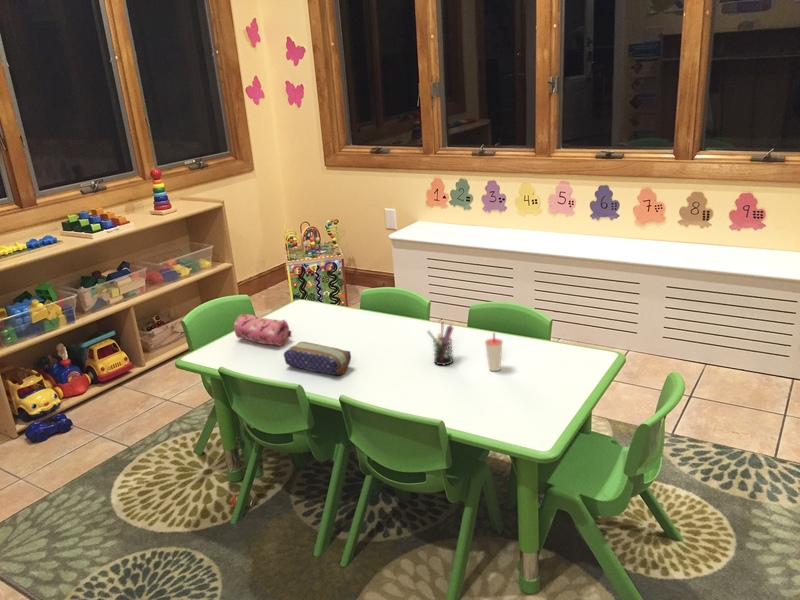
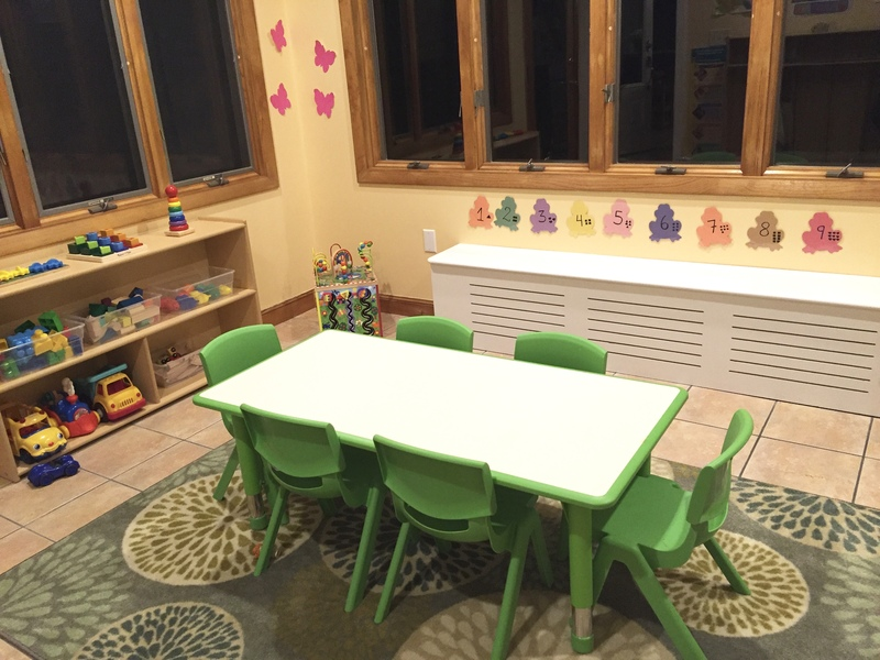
- pencil case (317, 357)
- pen holder (440, 342)
- cup (494, 350)
- pencil case (261, 329)
